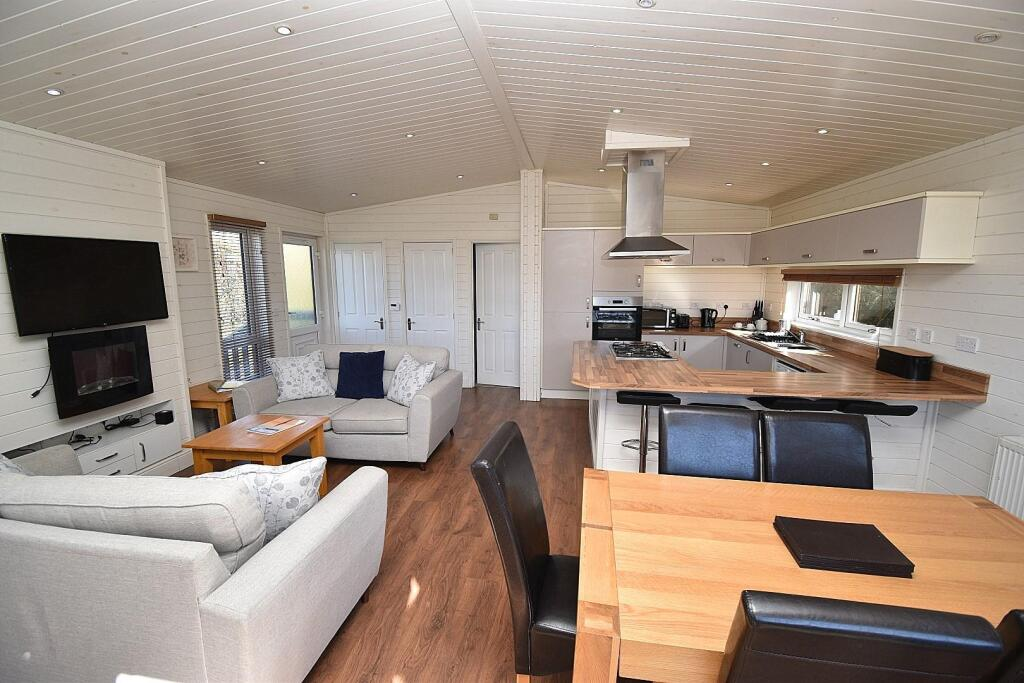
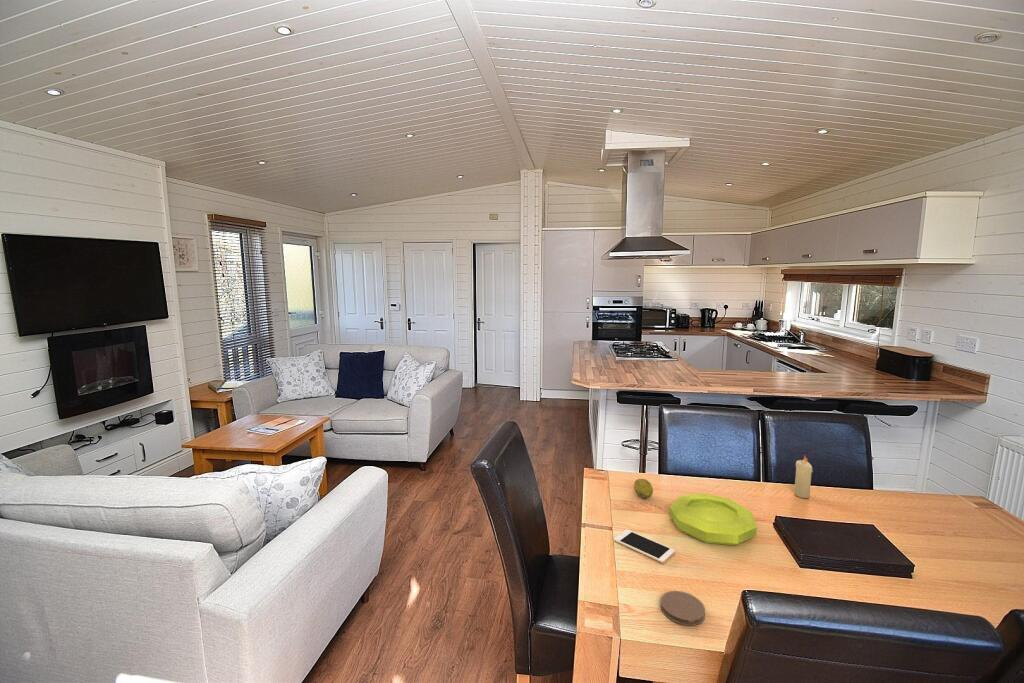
+ coaster (682, 607)
+ candle (803, 475)
+ bowl (711, 517)
+ cell phone (643, 545)
+ fruit (643, 488)
